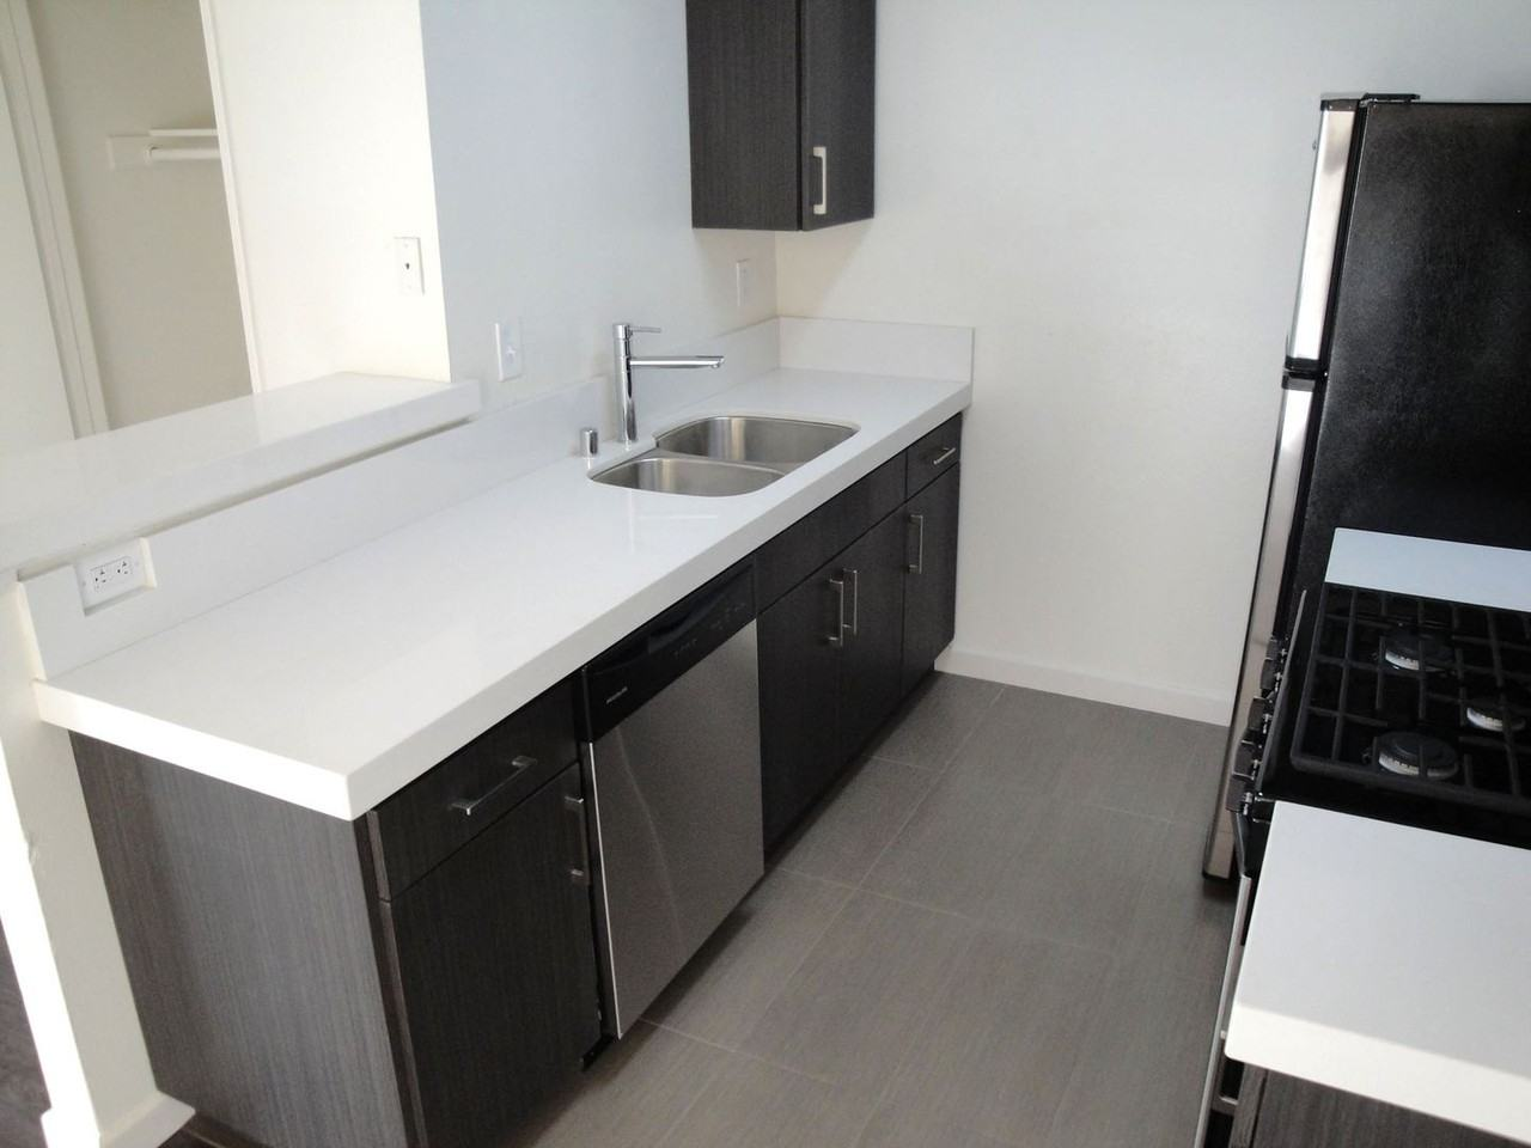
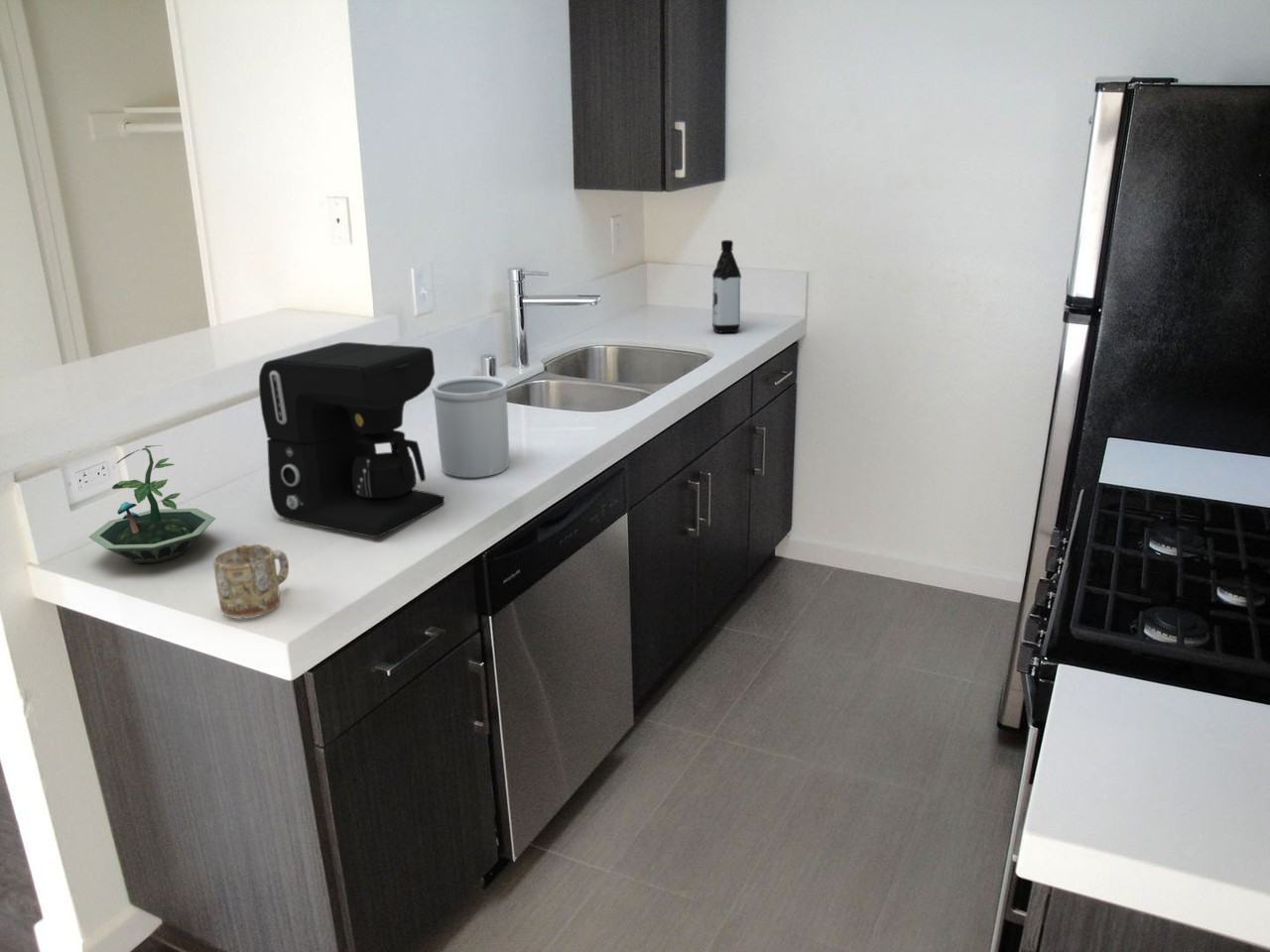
+ water bottle (726, 286)
+ utensil holder (472, 425)
+ mug (255, 576)
+ coffee maker (357, 434)
+ terrarium (147, 469)
